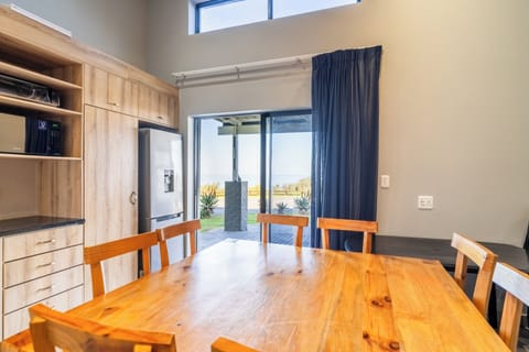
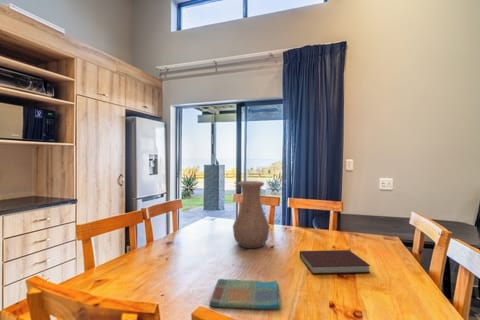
+ vase (251, 213)
+ notebook (332, 260)
+ dish towel (246, 292)
